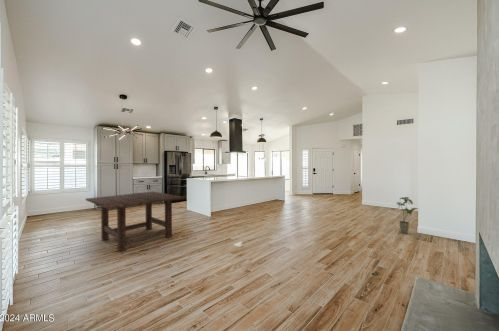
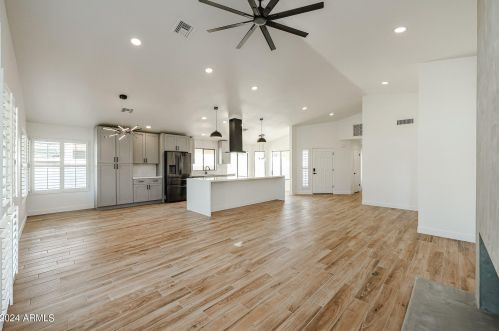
- house plant (407, 215)
- dining table (138, 223)
